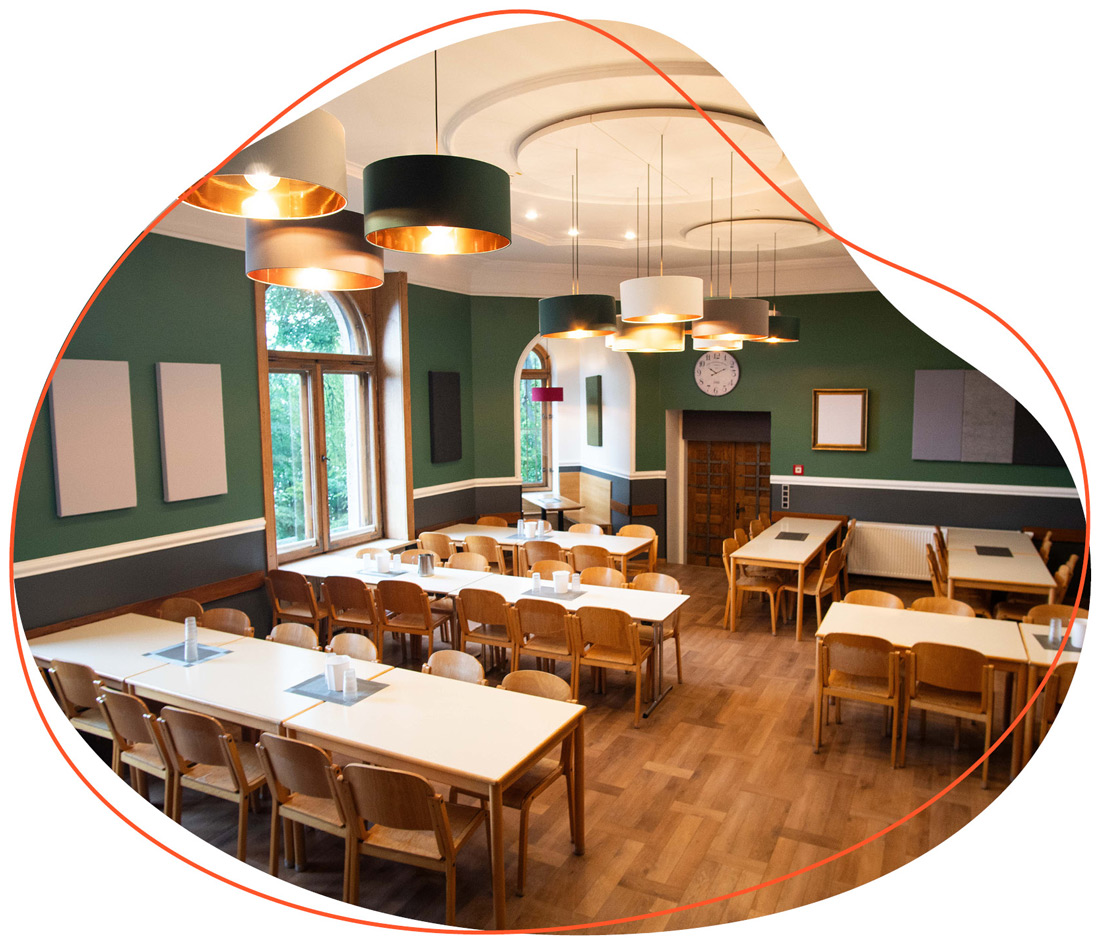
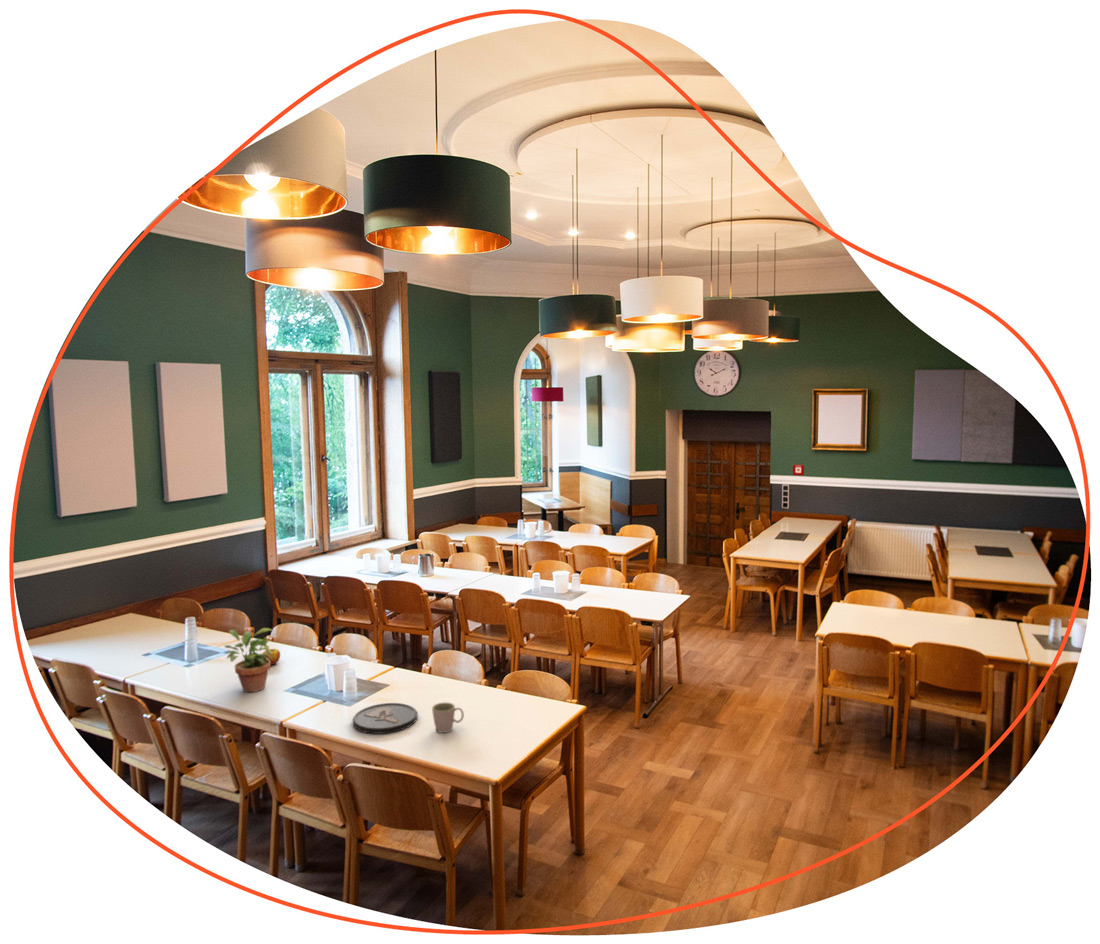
+ apple (271, 656)
+ mug (448, 717)
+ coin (385, 717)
+ potted plant (245, 659)
